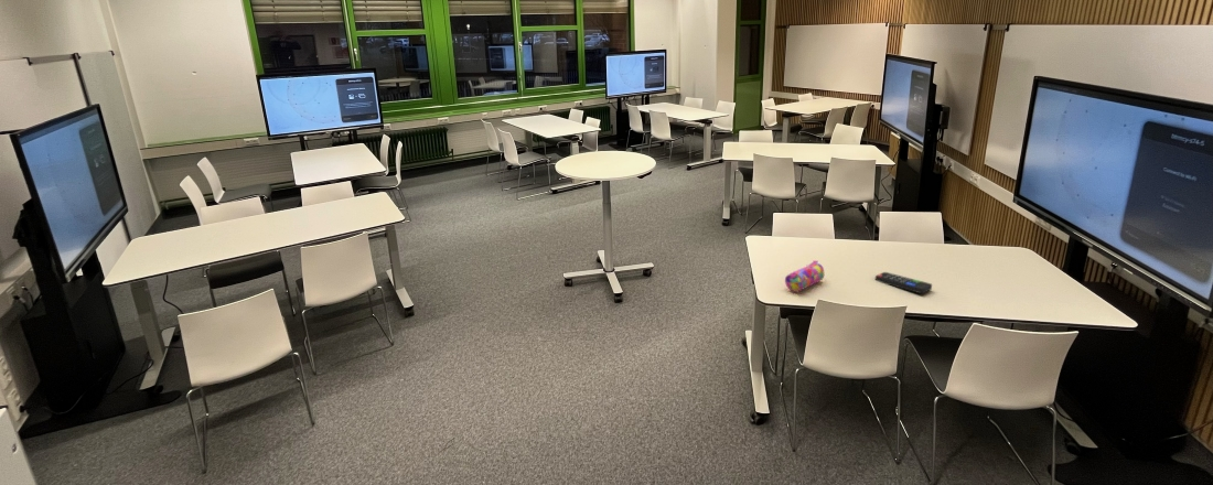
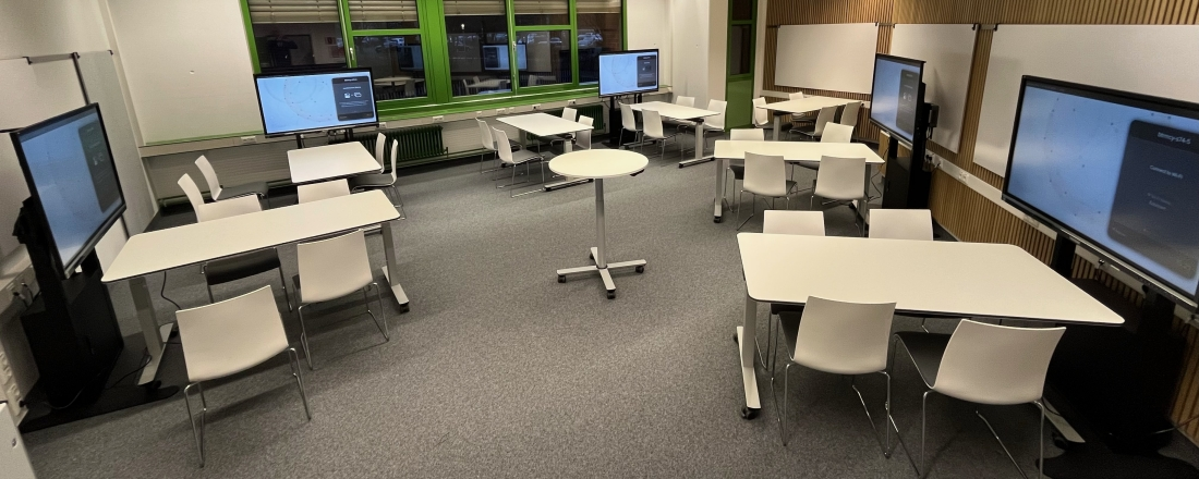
- remote control (902, 281)
- pencil case (805, 276)
